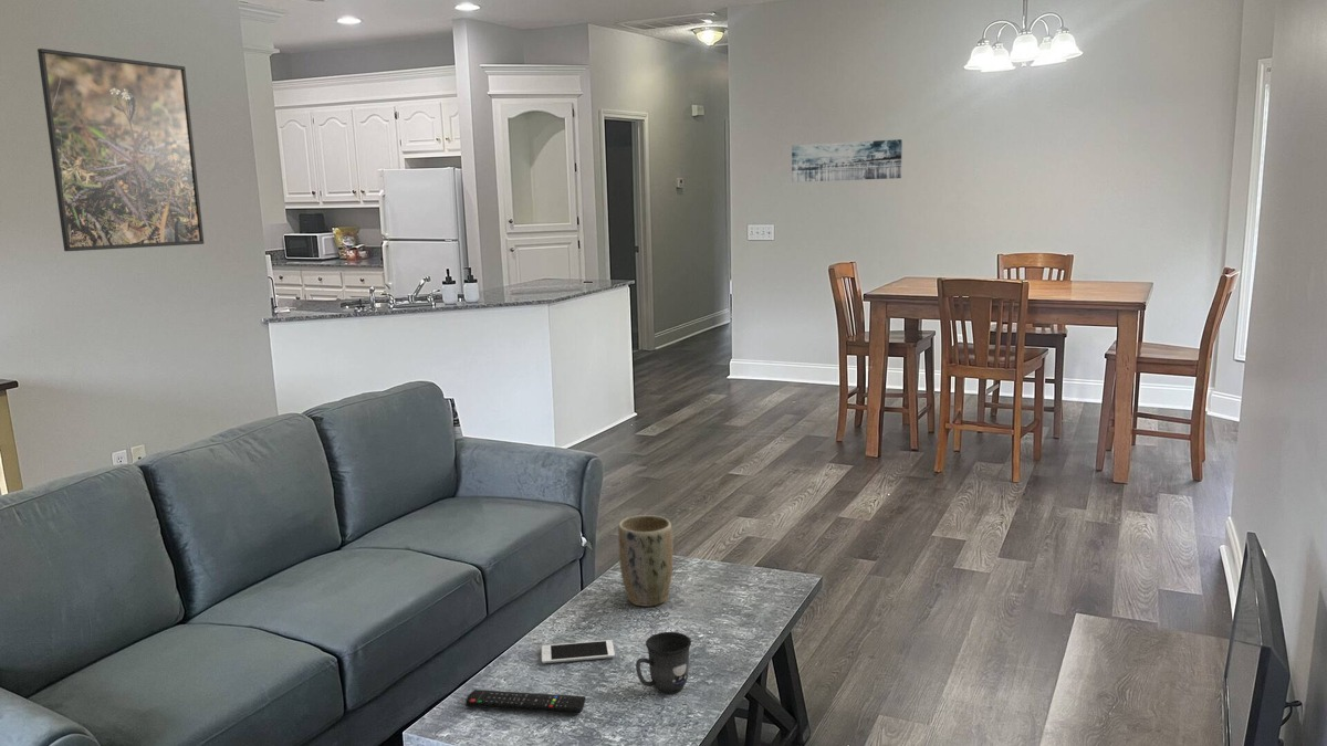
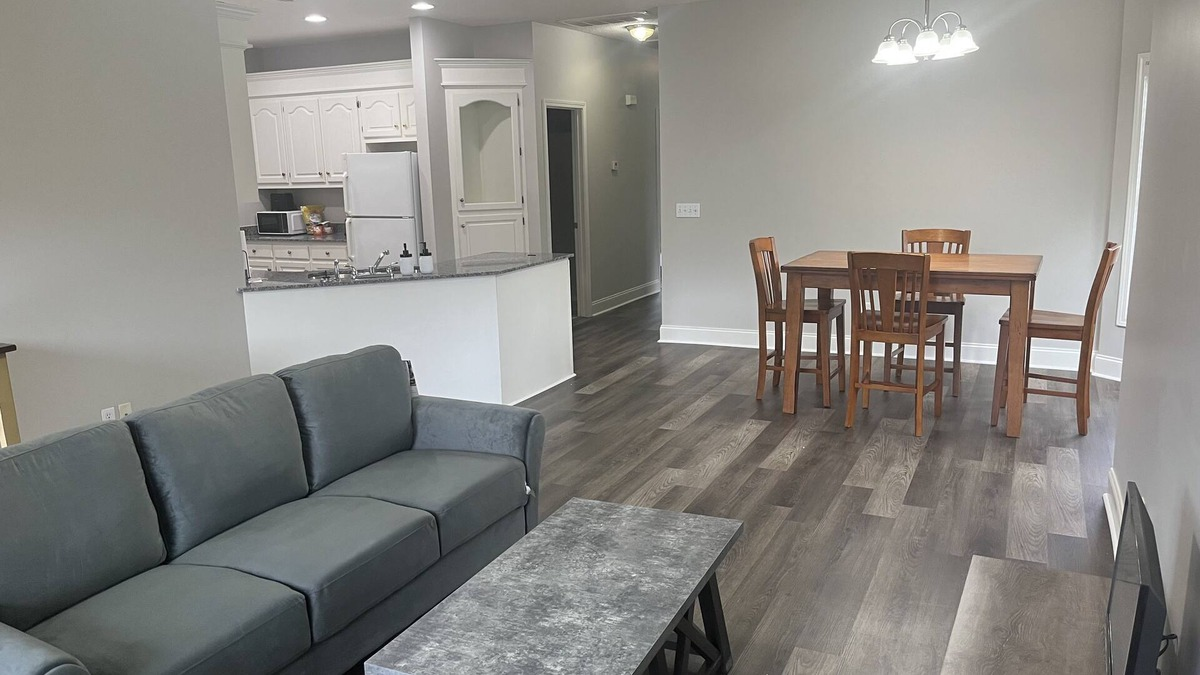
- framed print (127, 154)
- mug (661, 666)
- plant pot (646, 560)
- cell phone (577, 651)
- wall art (845, 161)
- remote control (524, 702)
